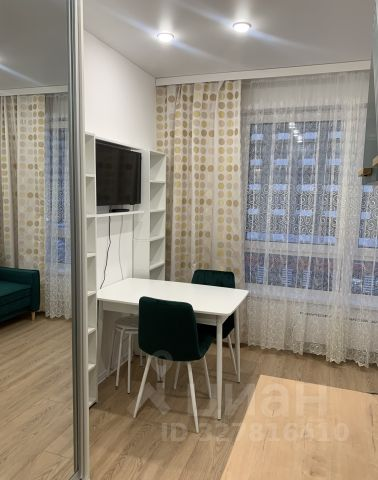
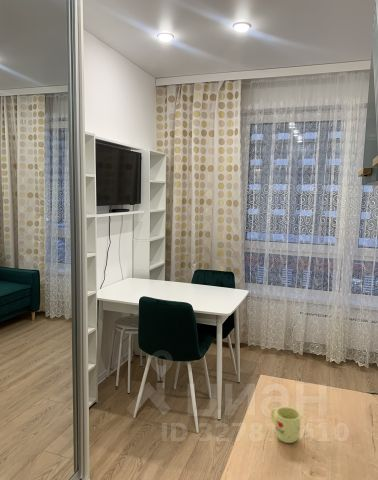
+ mug (283, 422)
